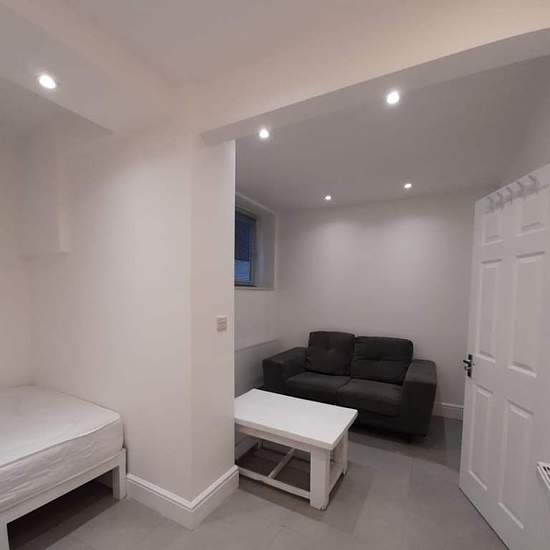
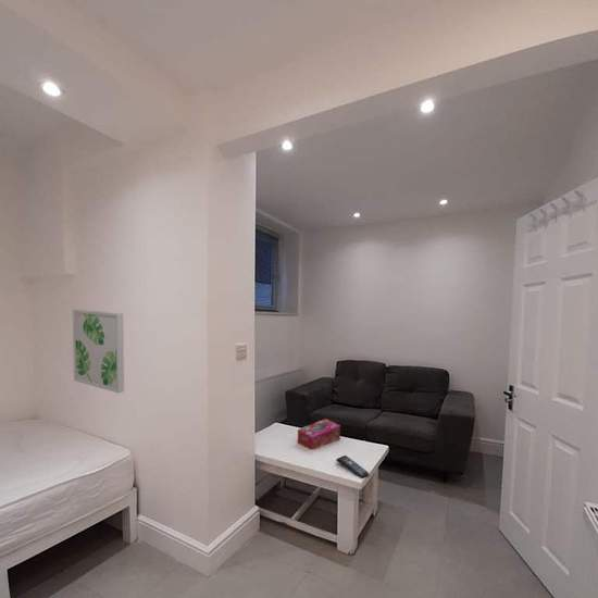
+ tissue box (319, 434)
+ remote control (351, 465)
+ wall art (97, 348)
